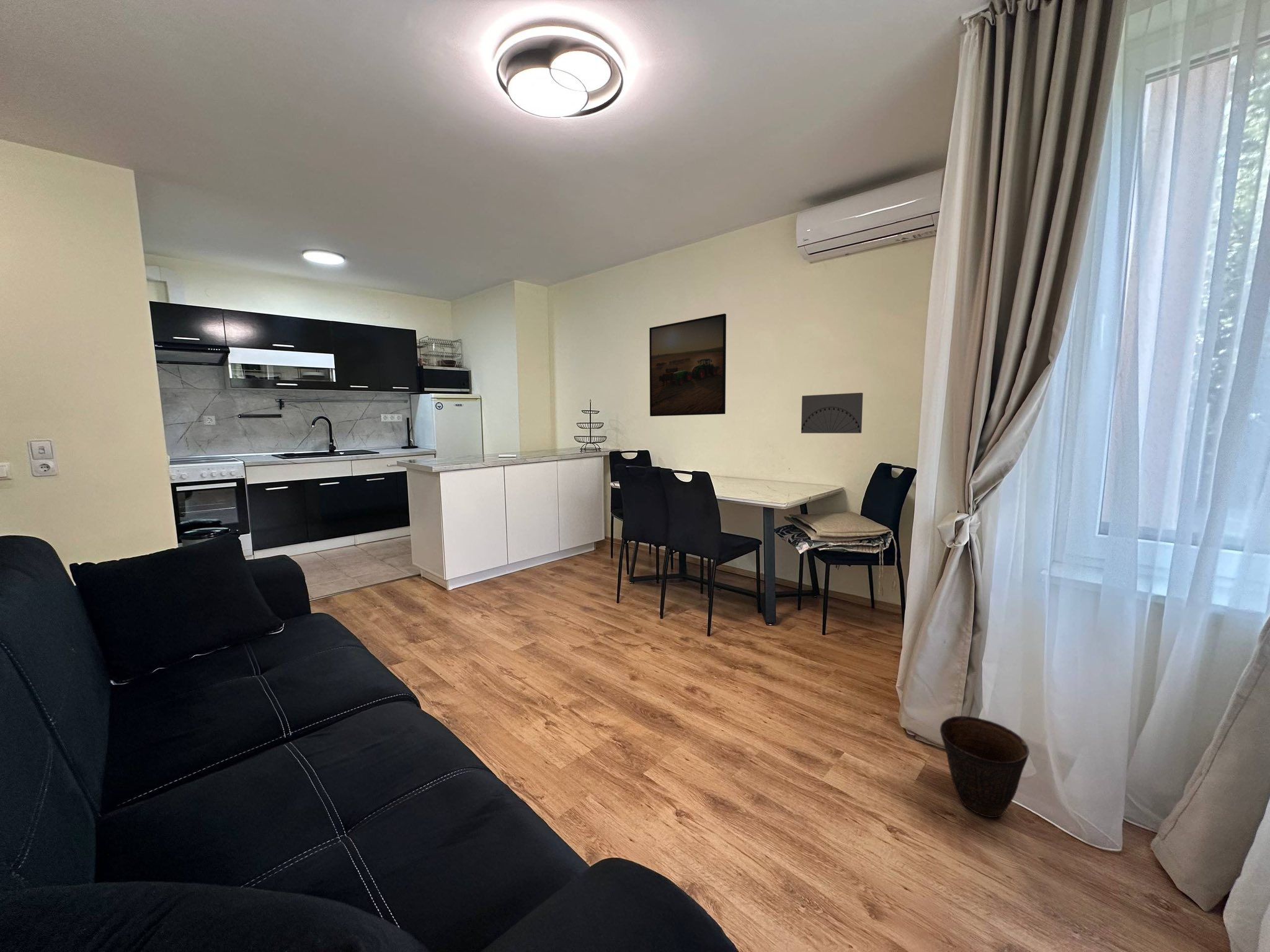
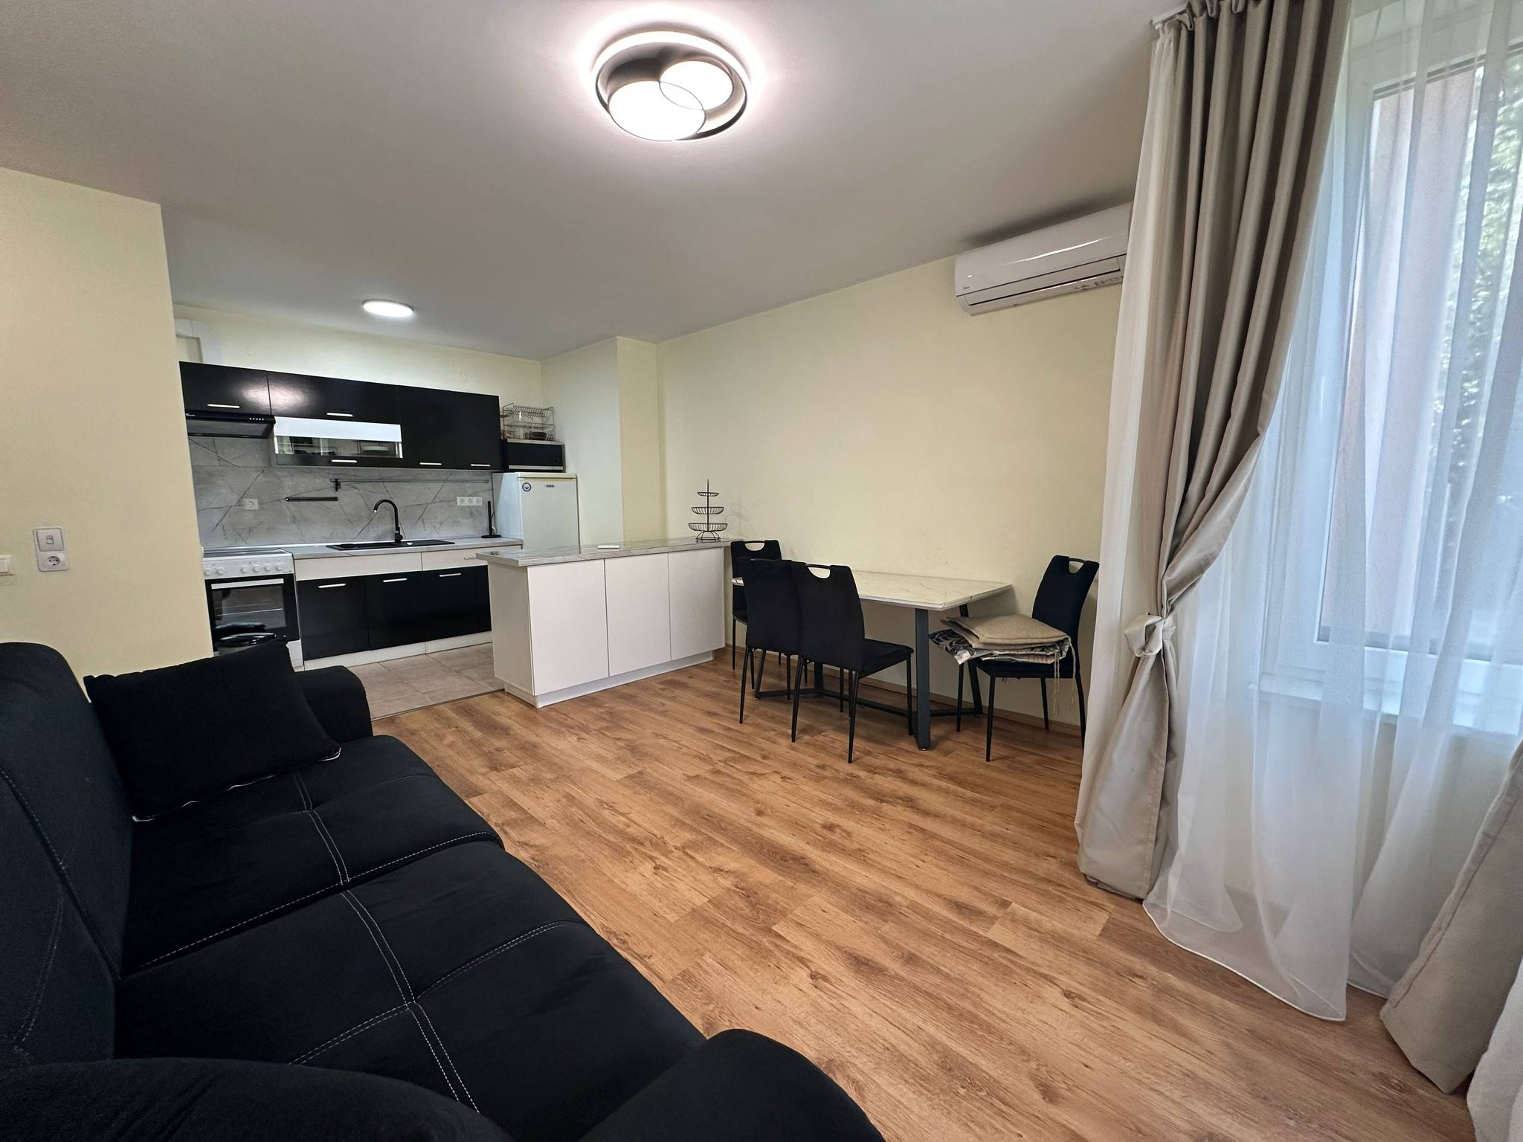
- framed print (685, 368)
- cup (981, 770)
- wall art (830, 413)
